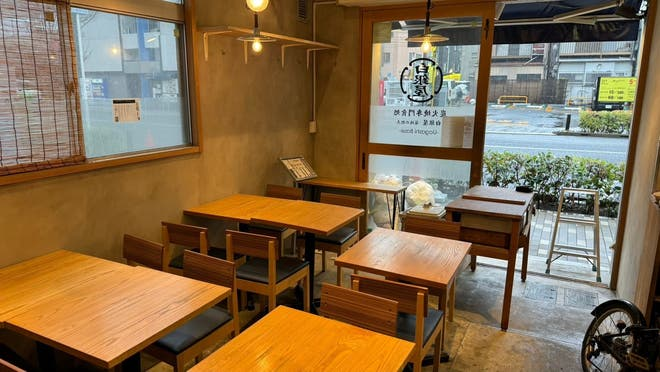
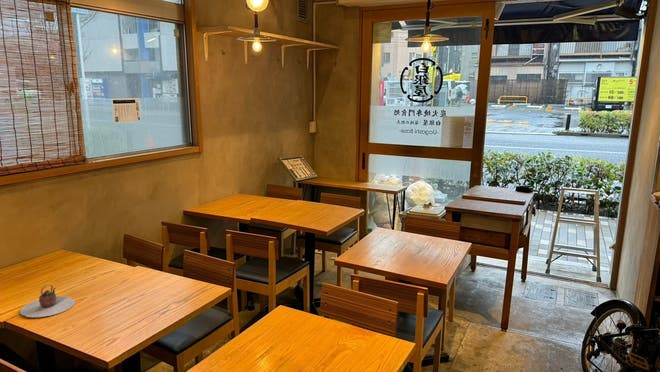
+ teapot (47, 296)
